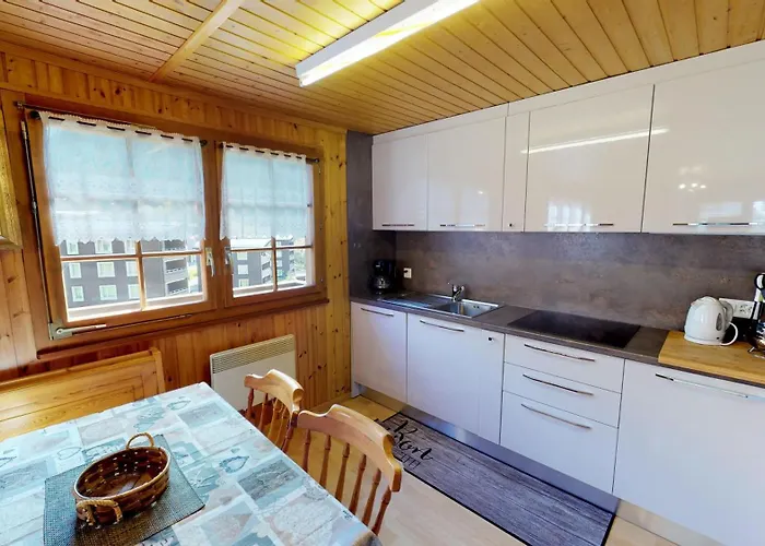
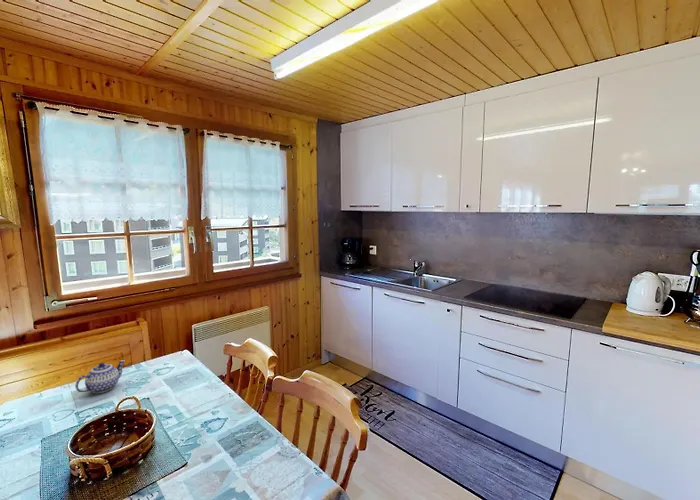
+ teapot (102, 376)
